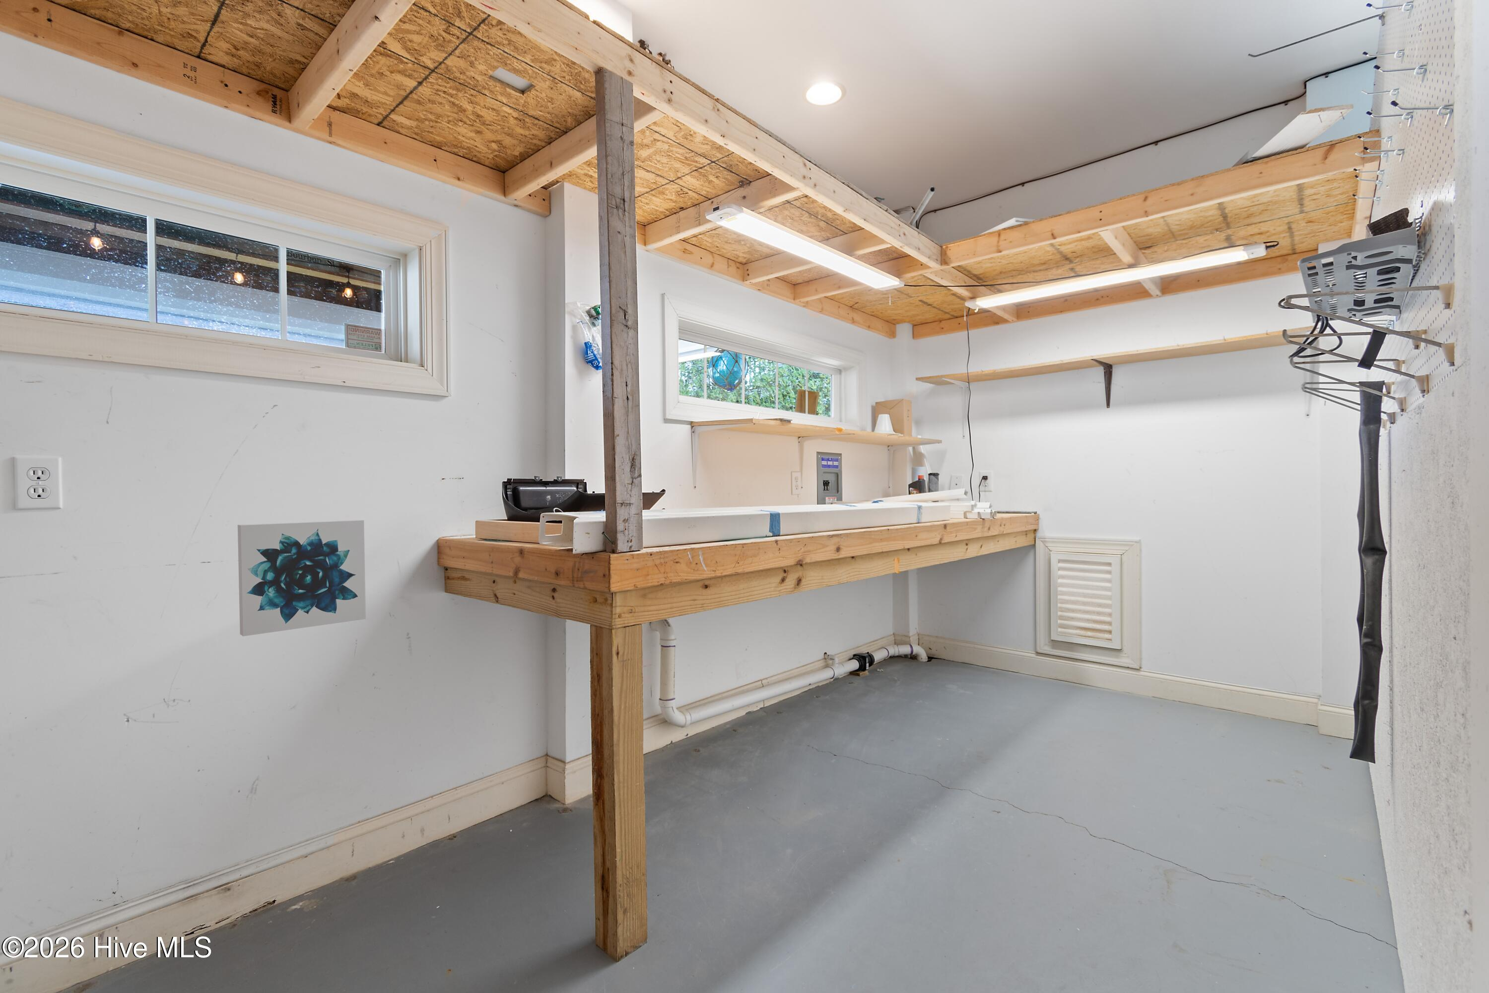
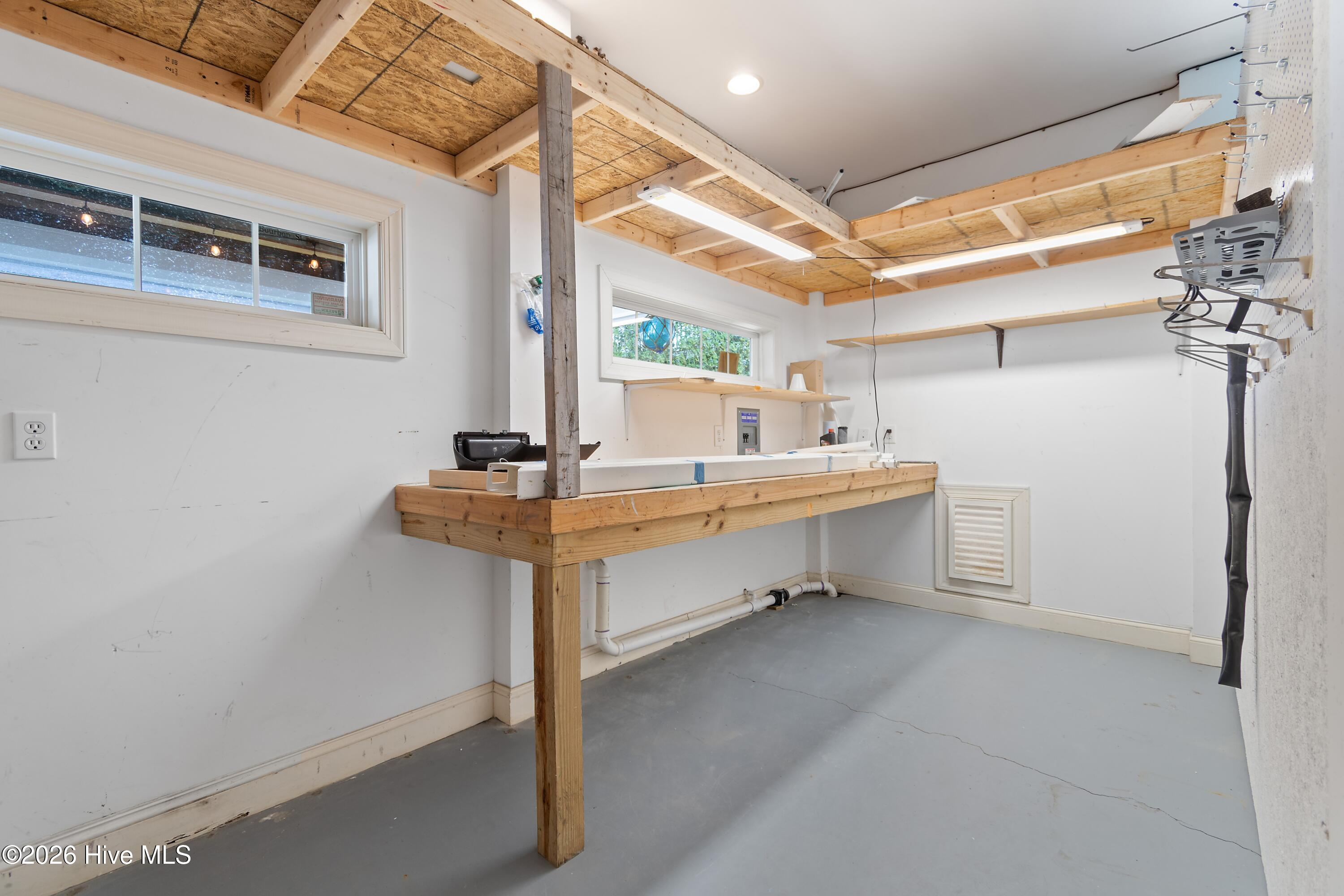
- wall art (305, 574)
